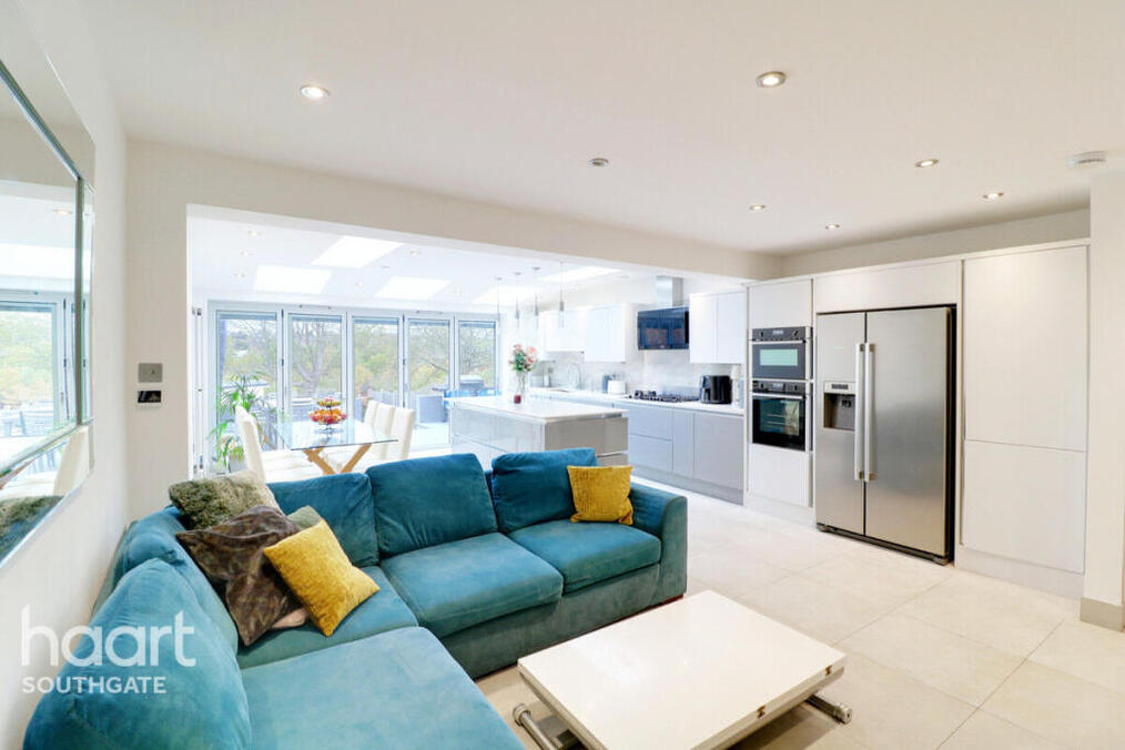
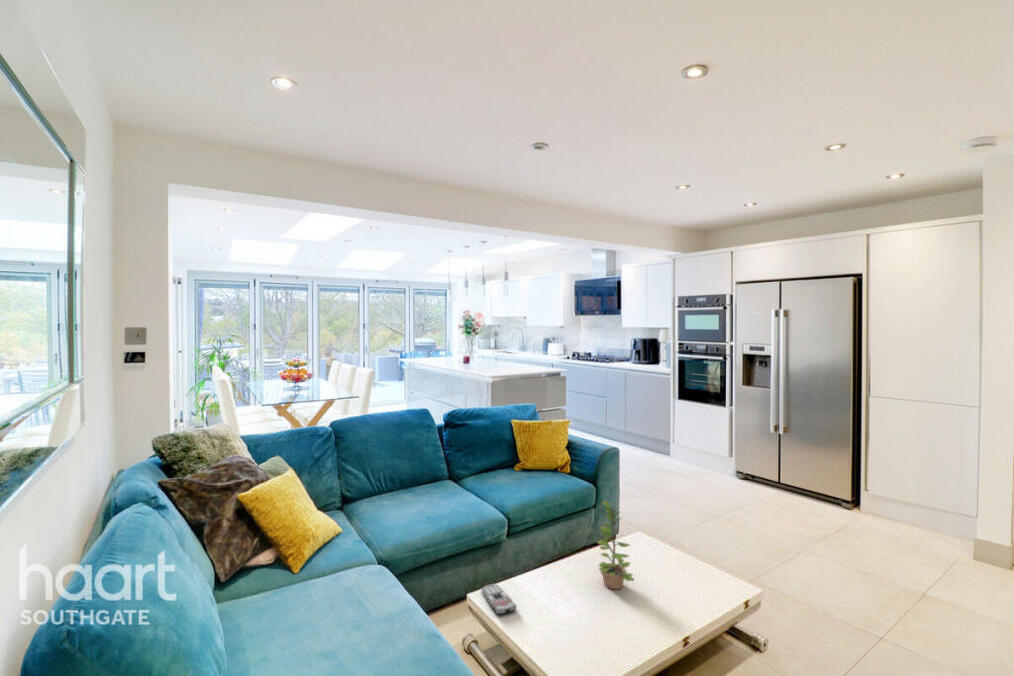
+ remote control (497, 598)
+ plant (615, 545)
